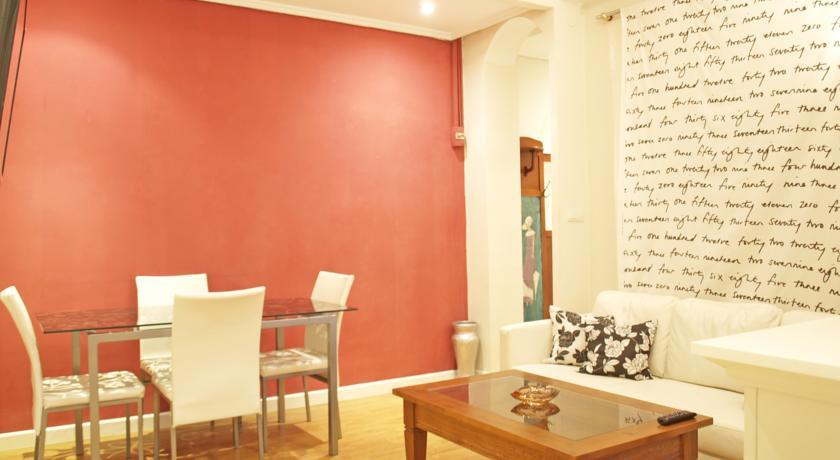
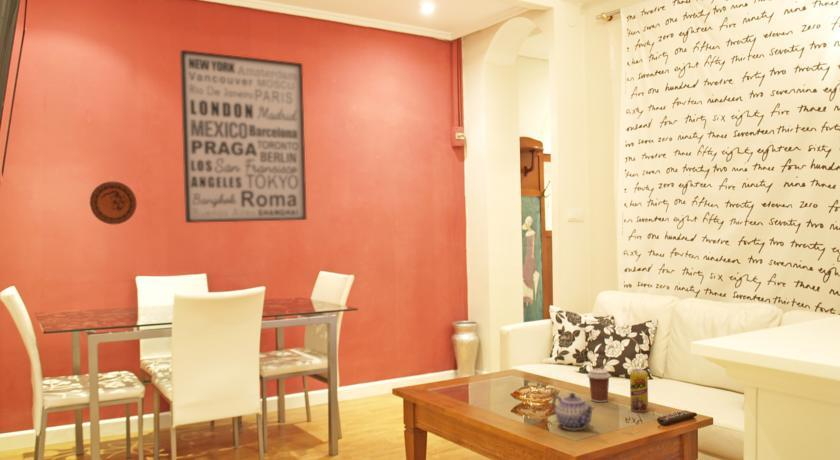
+ wall art (246, 139)
+ decorative plate (113, 202)
+ teapot (573, 409)
+ coffee cup (599, 385)
+ beverage can (639, 390)
